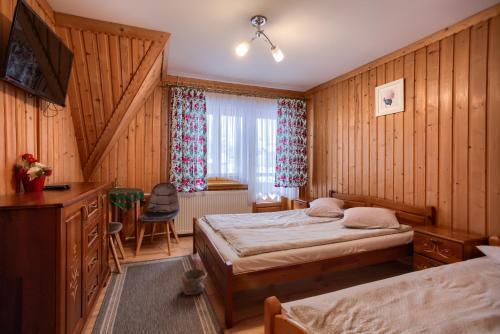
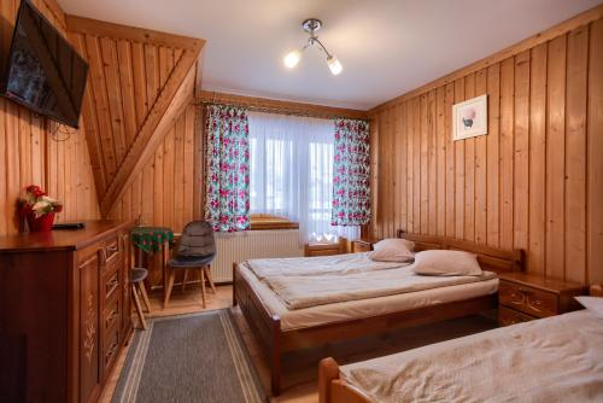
- clay pot (194, 277)
